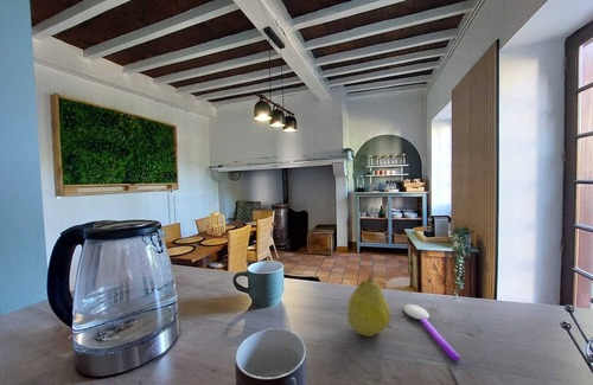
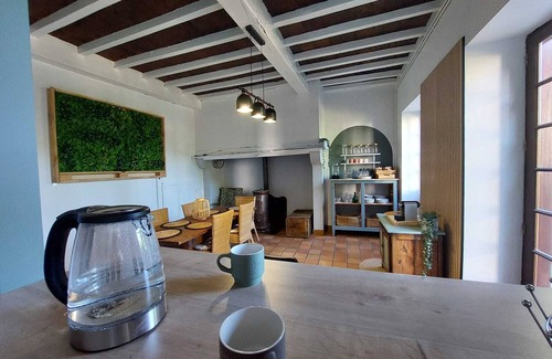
- fruit (369, 304)
- spoon (428, 325)
